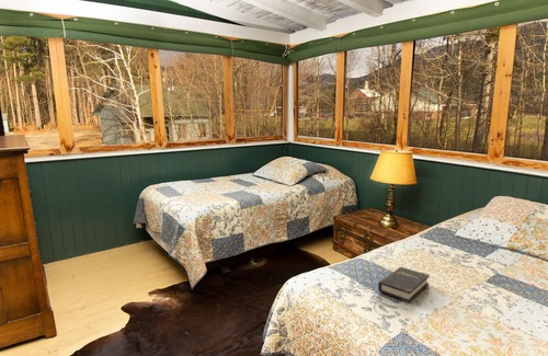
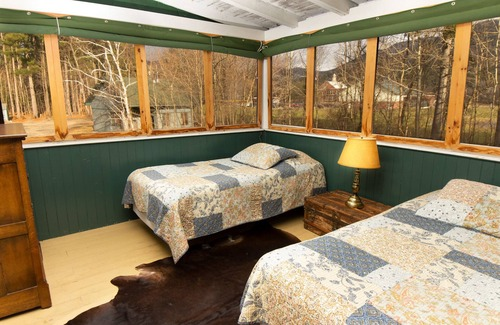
- hardback book (403, 283)
